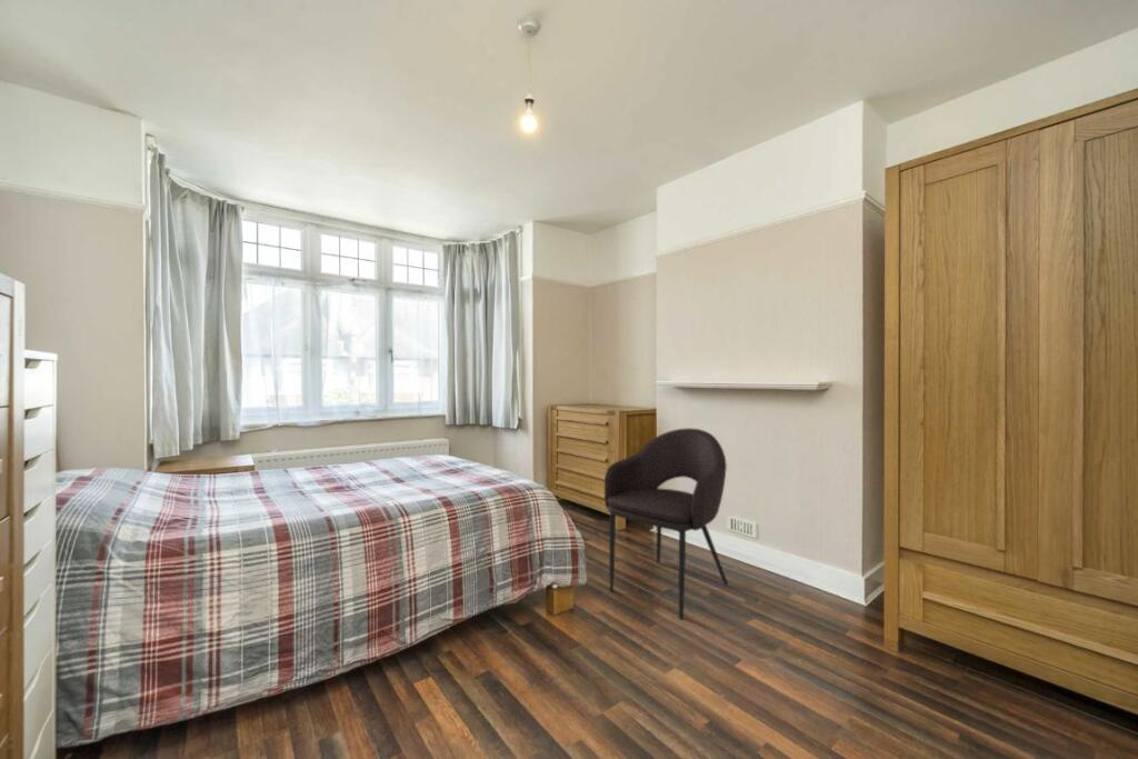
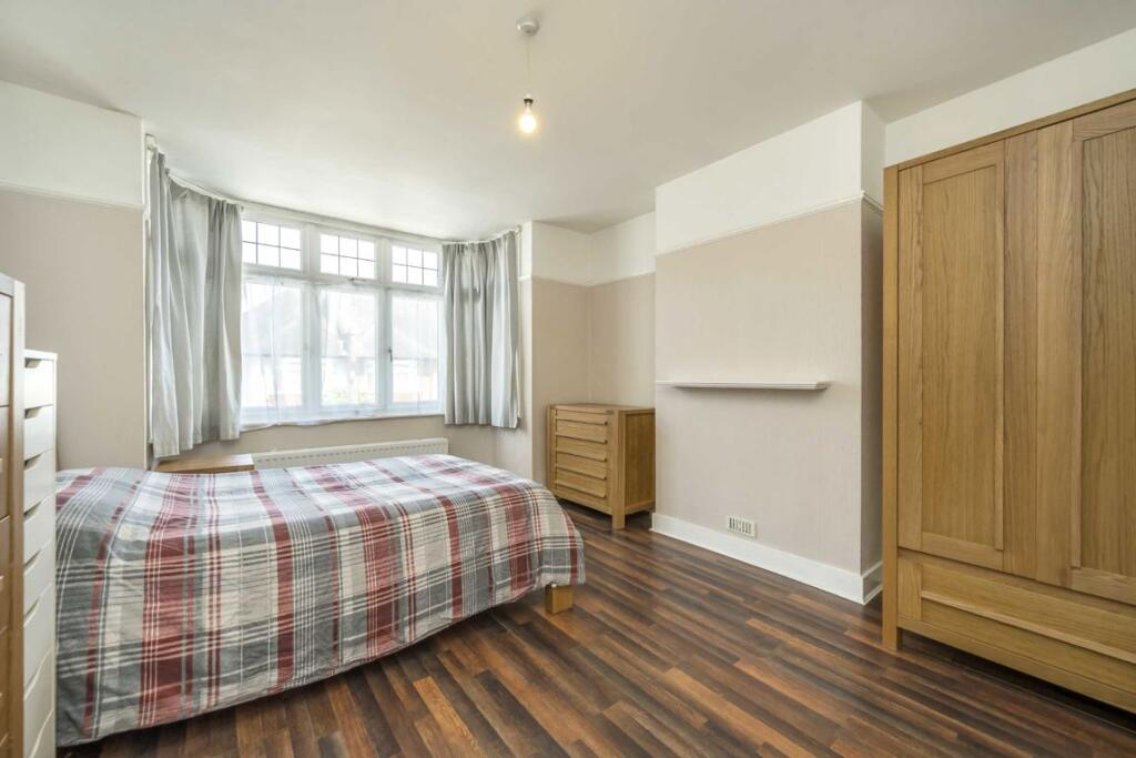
- armchair (669, 510)
